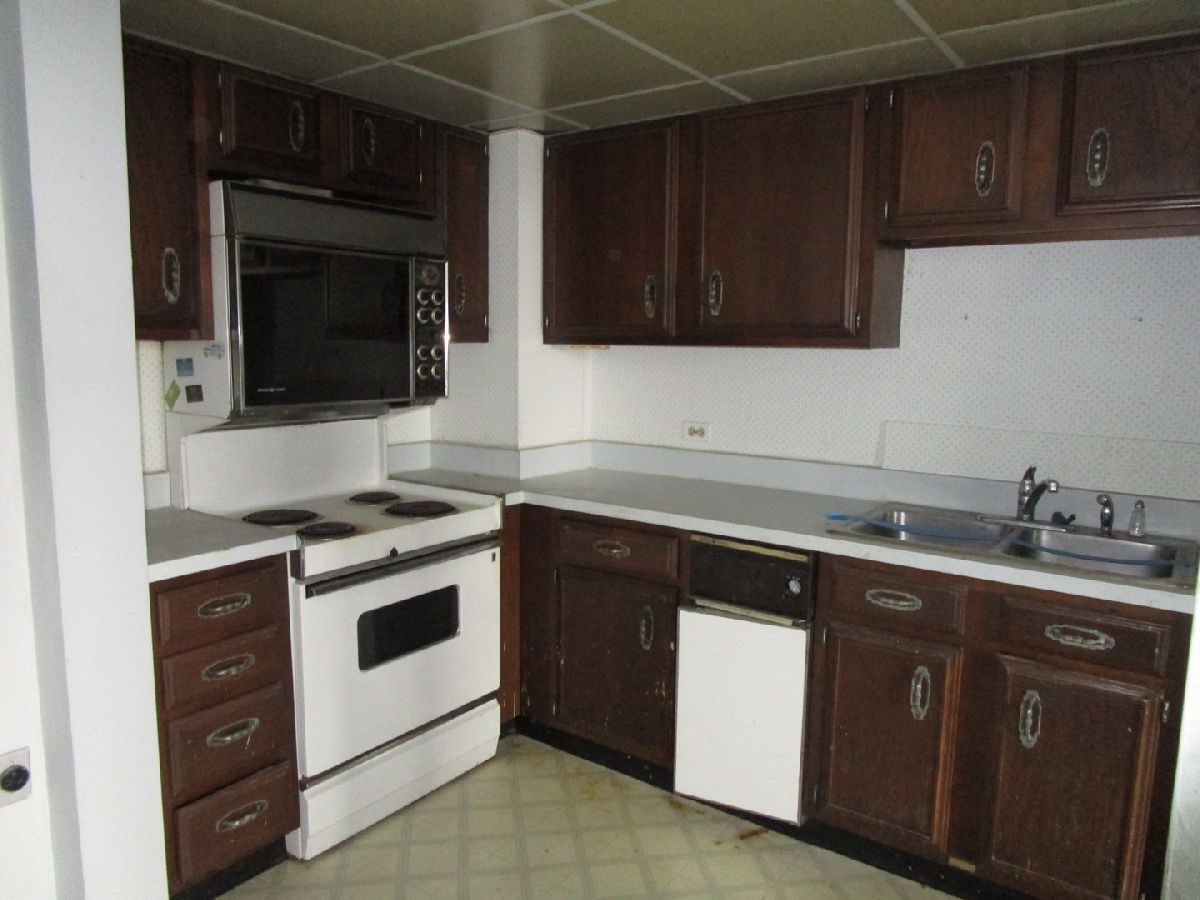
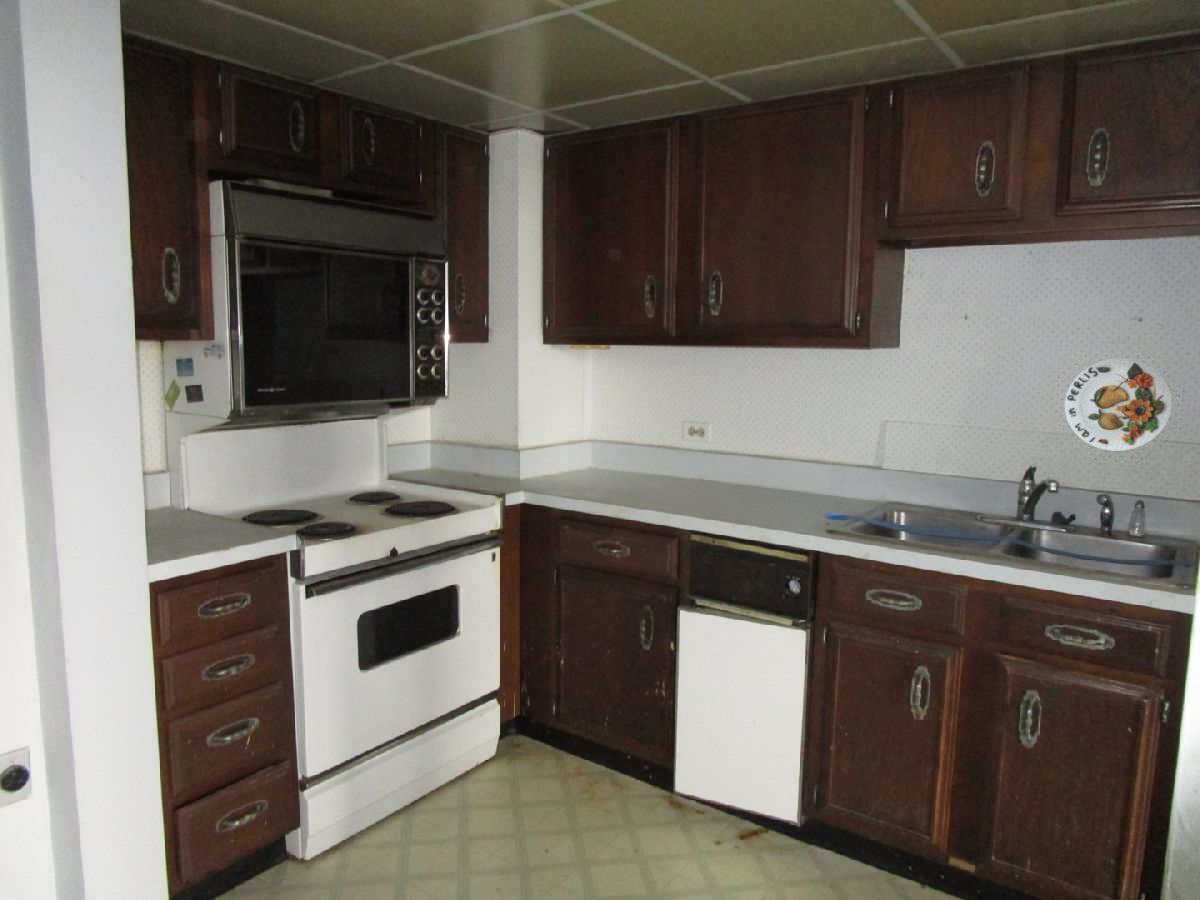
+ decorative plate (1116, 405)
